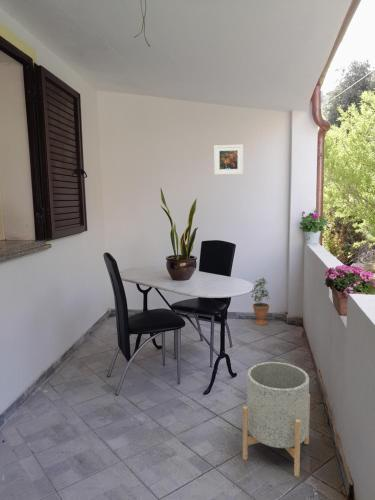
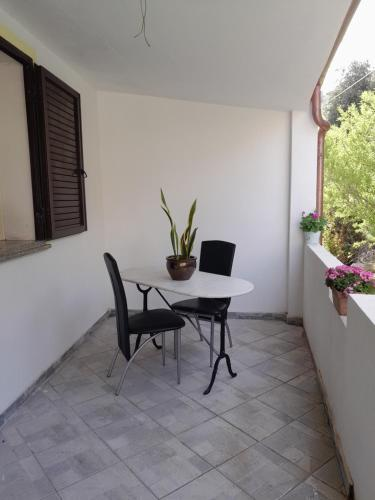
- potted plant (259, 299)
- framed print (228, 159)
- planter (277, 413)
